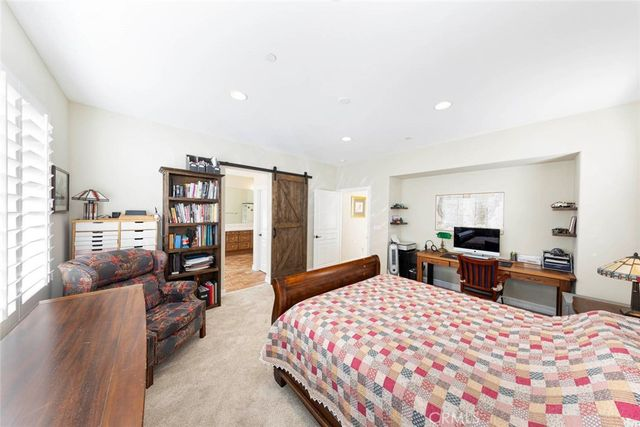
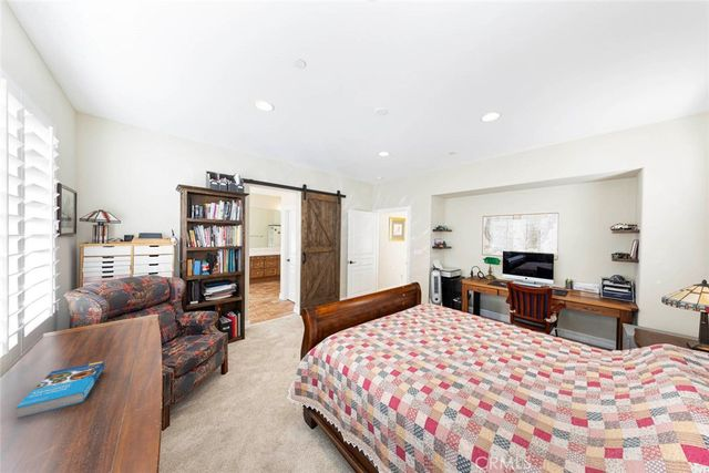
+ book (66, 385)
